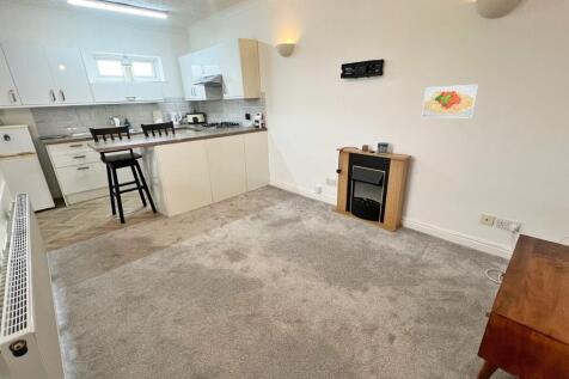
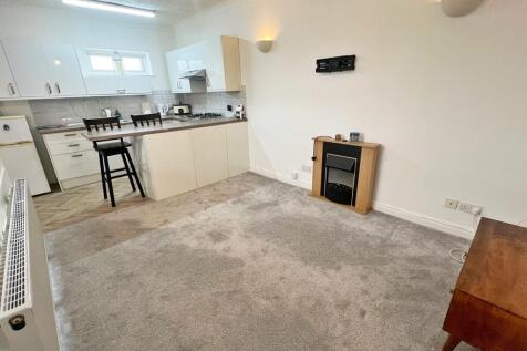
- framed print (448, 102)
